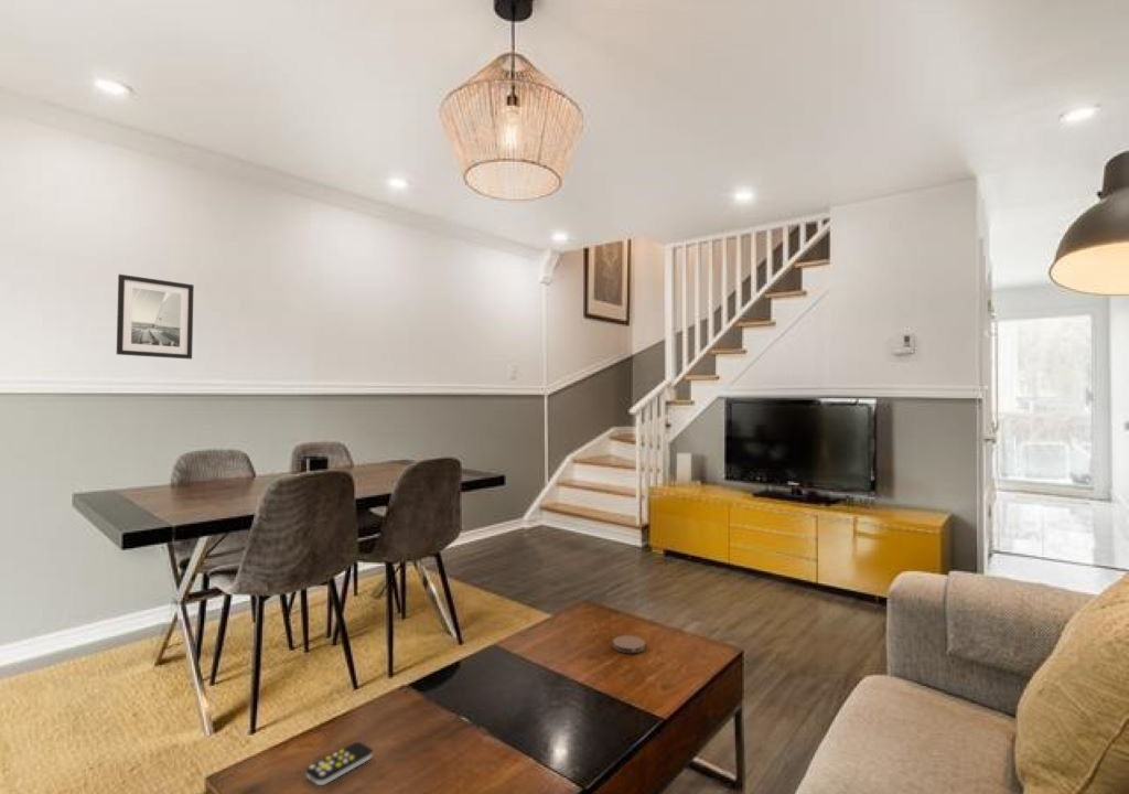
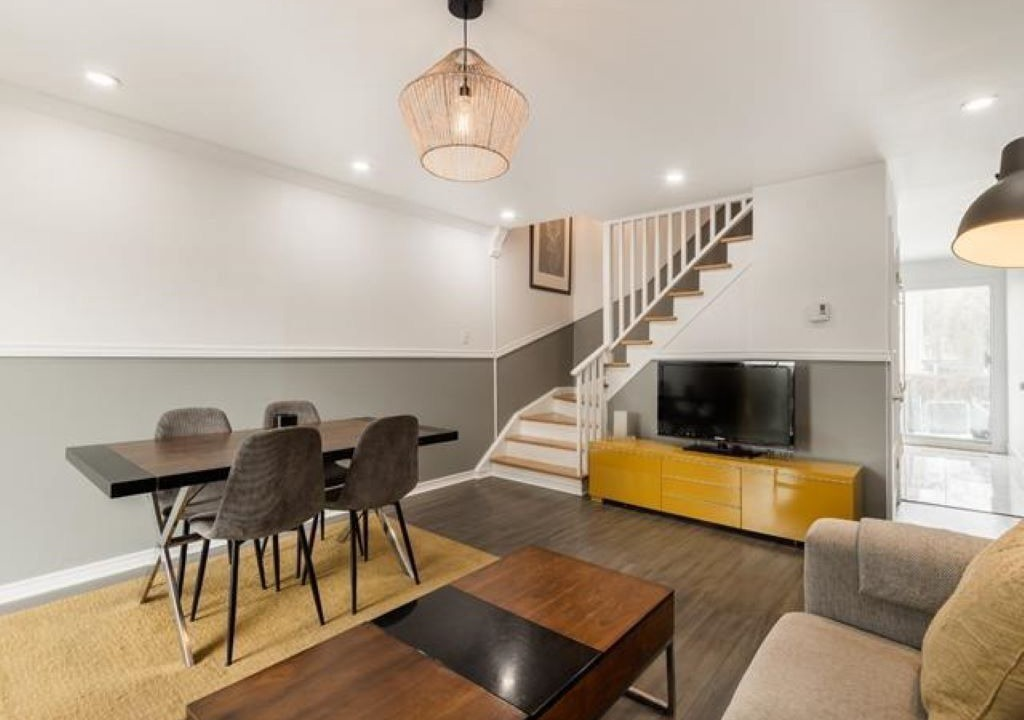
- wall art (157, 318)
- coaster (628, 644)
- remote control (340, 762)
